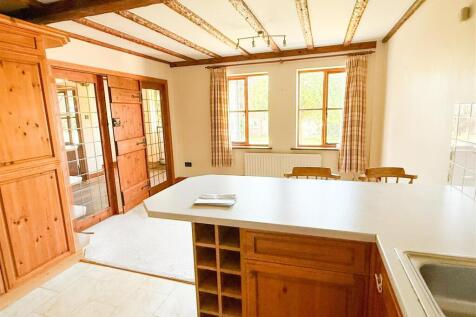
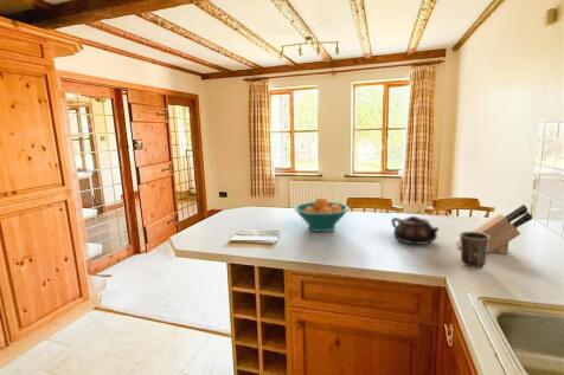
+ knife block (493, 226)
+ teapot (414, 227)
+ fruit bowl (321, 213)
+ mug (472, 248)
